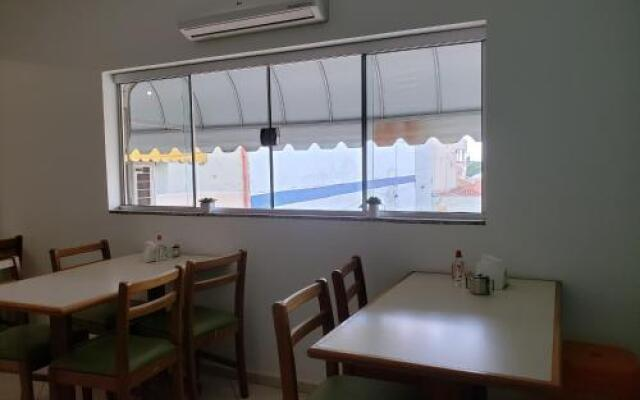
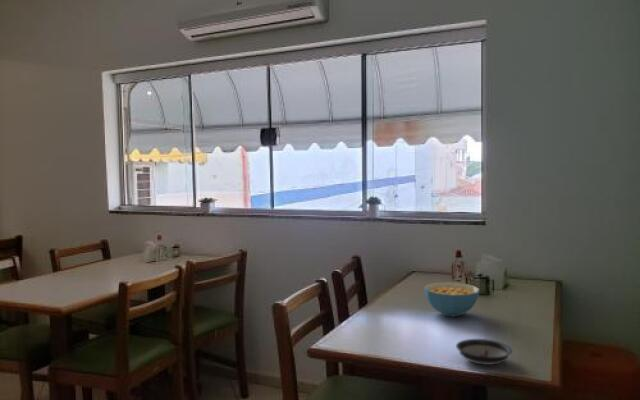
+ saucer (483, 353)
+ cereal bowl (451, 301)
